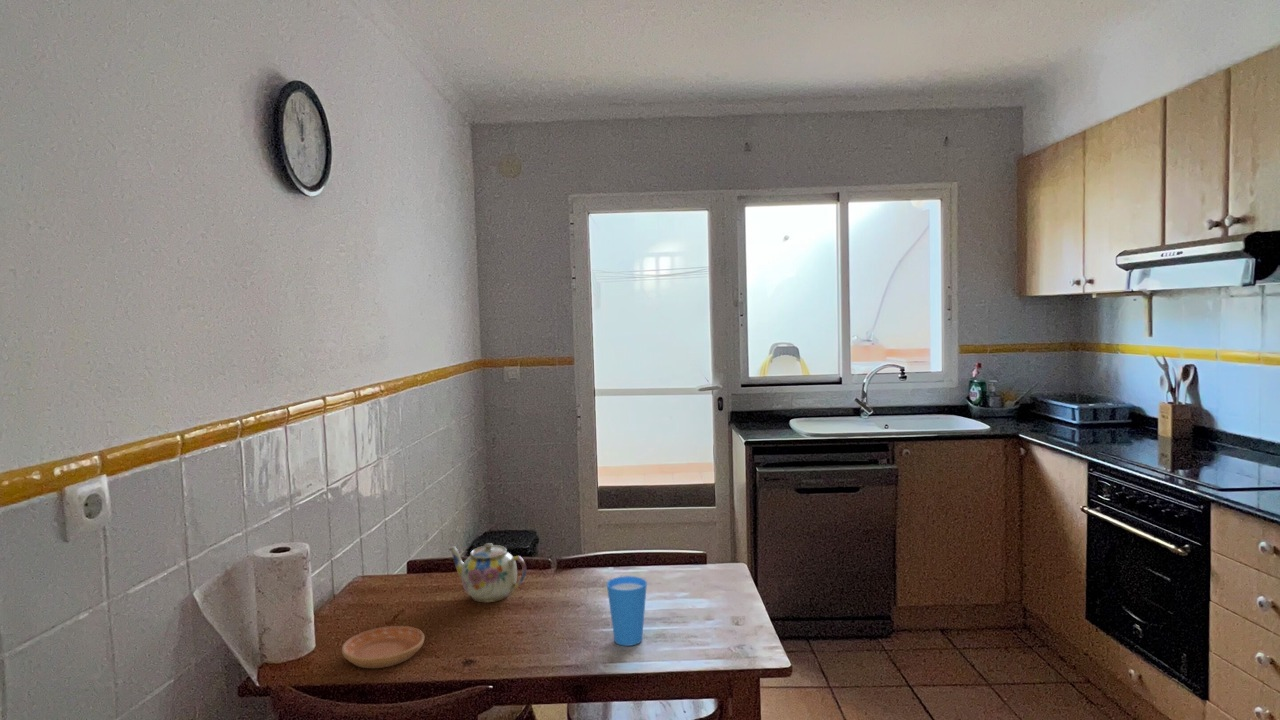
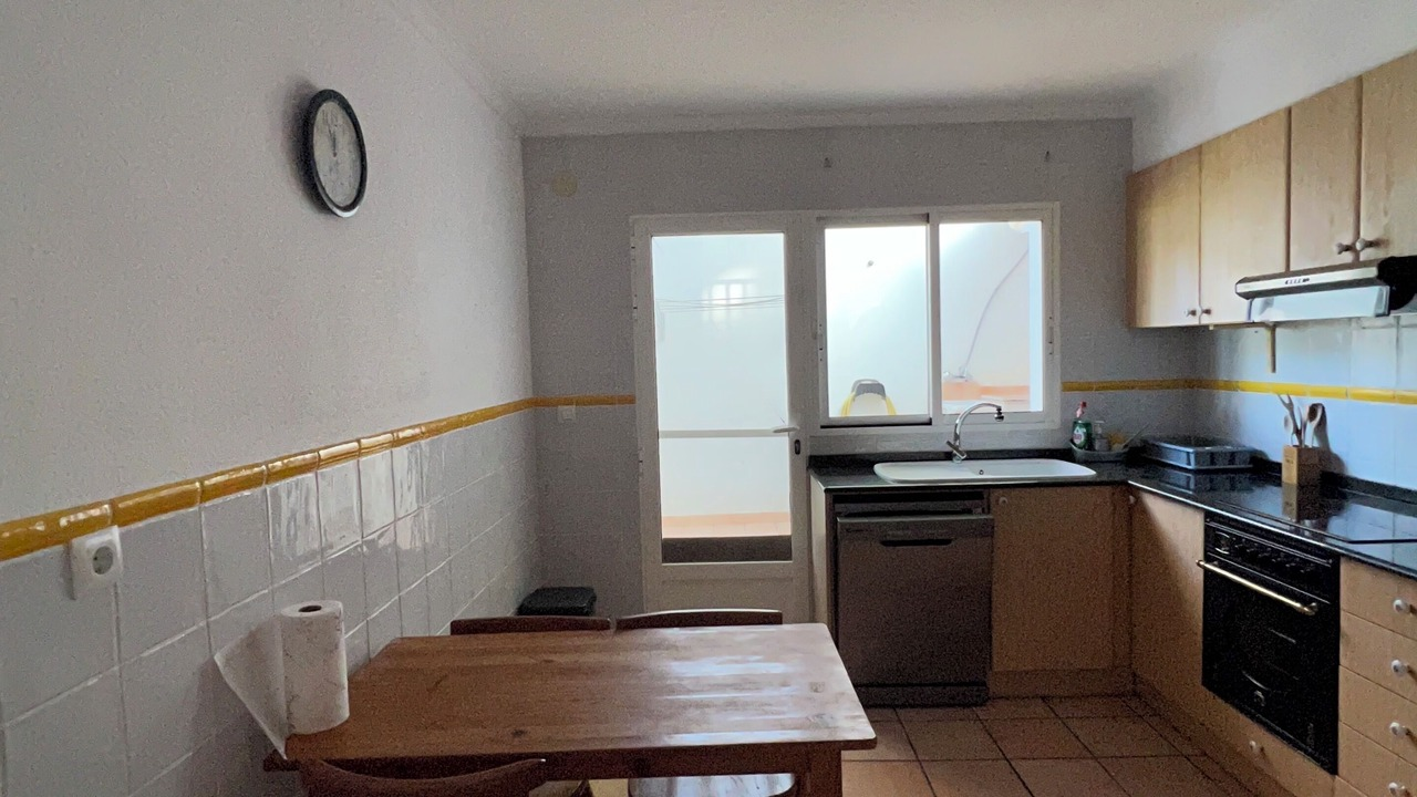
- cup (627, 611)
- teapot (486, 569)
- saucer (384, 647)
